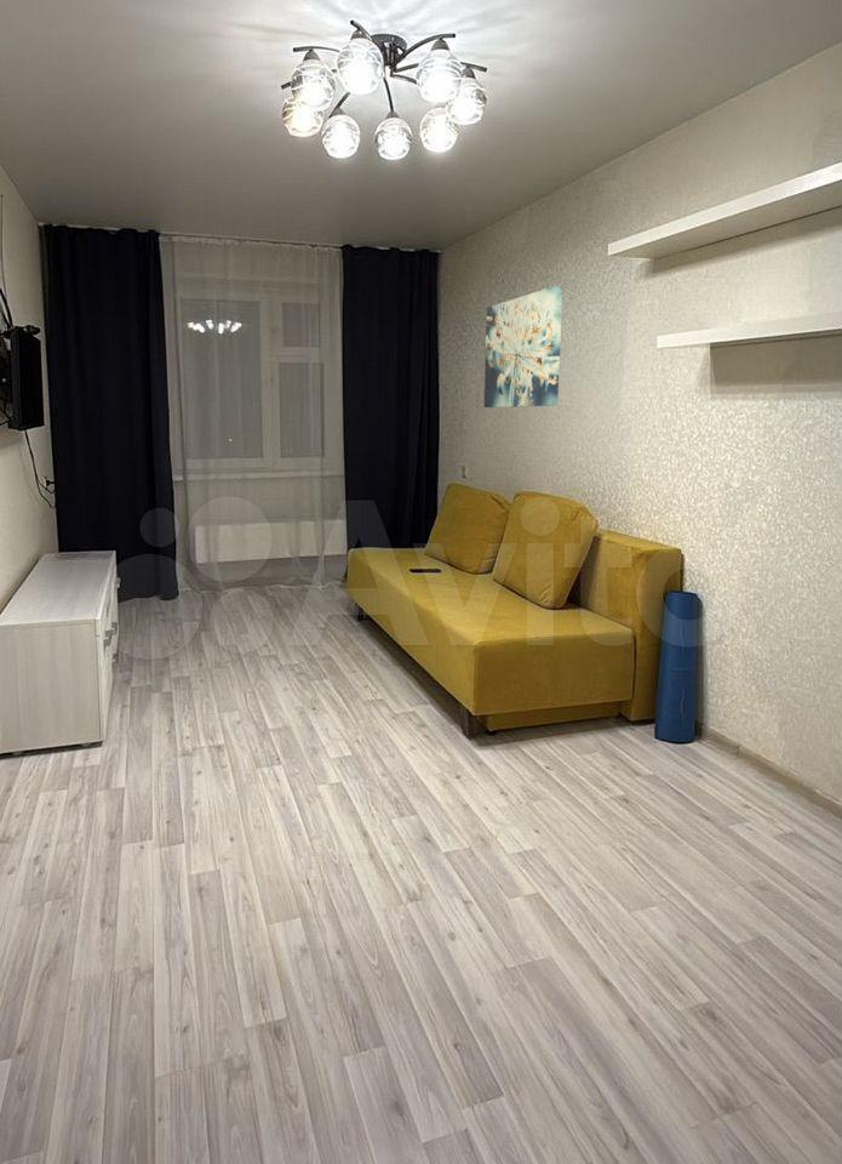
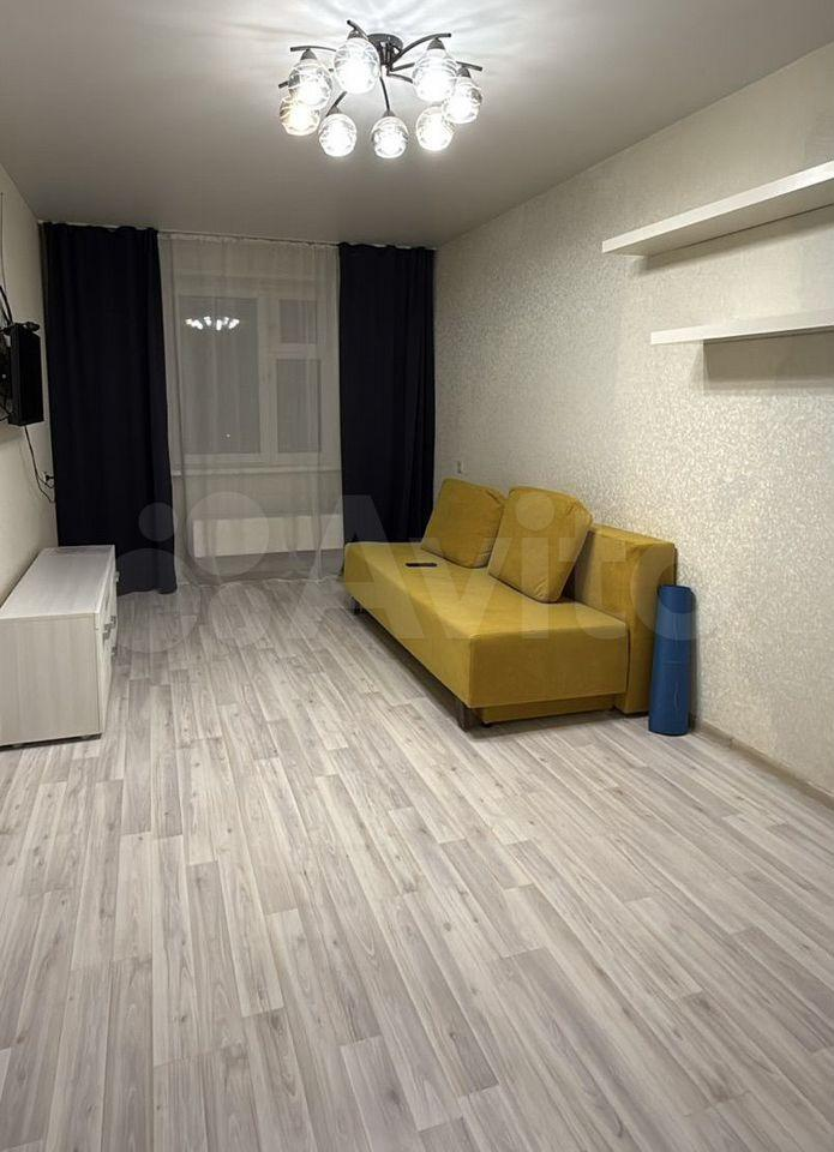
- wall art (519, 353)
